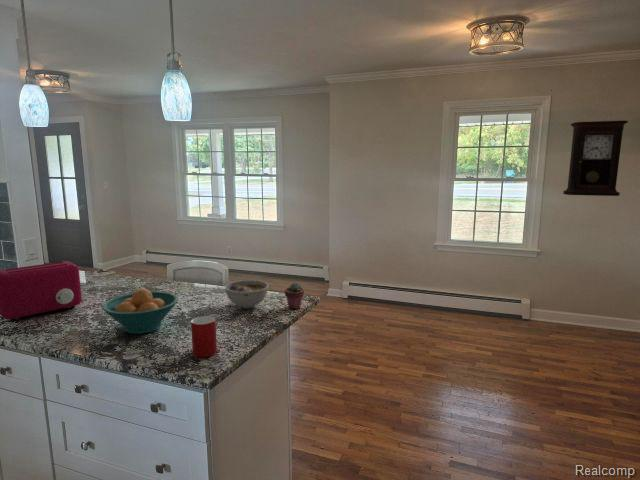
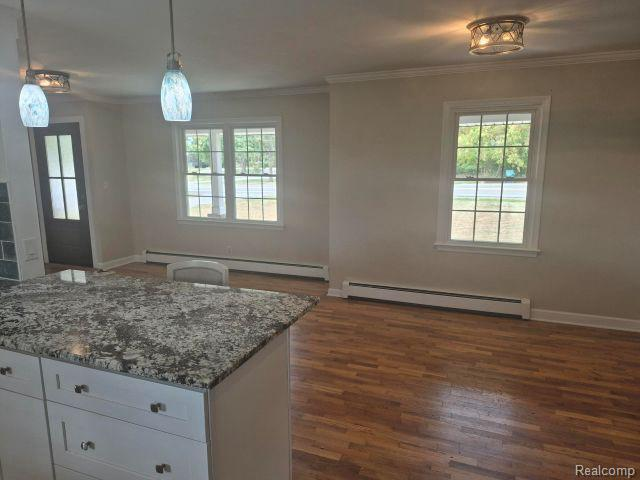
- cup (207, 334)
- bowl (247, 296)
- fruit bowl (142, 308)
- pendulum clock (595, 159)
- potted succulent (294, 294)
- toaster (39, 289)
